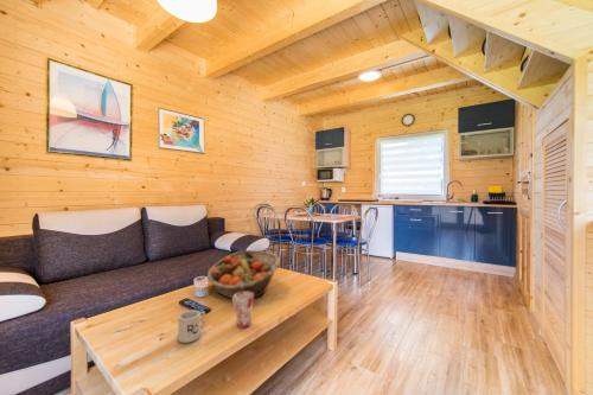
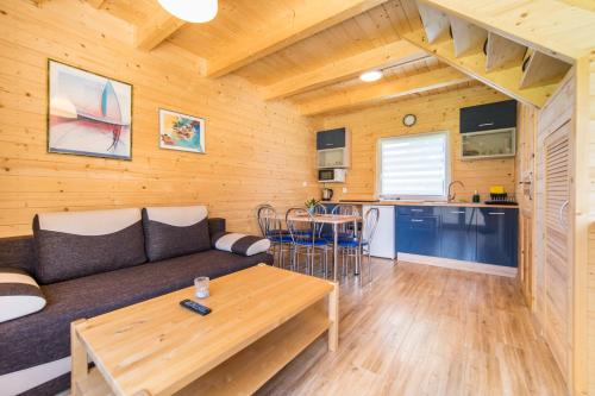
- mug (241, 307)
- mug (192, 324)
- fruit basket (243, 272)
